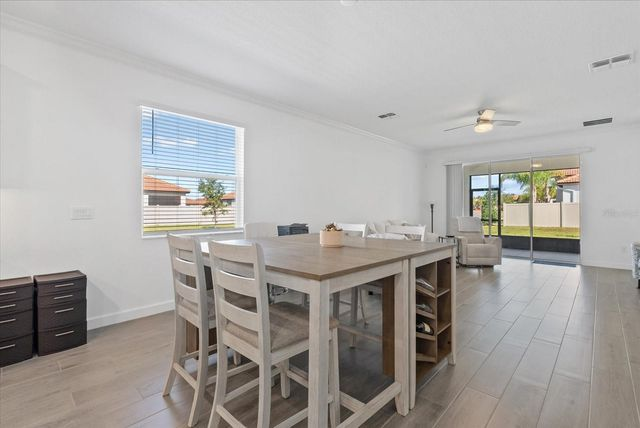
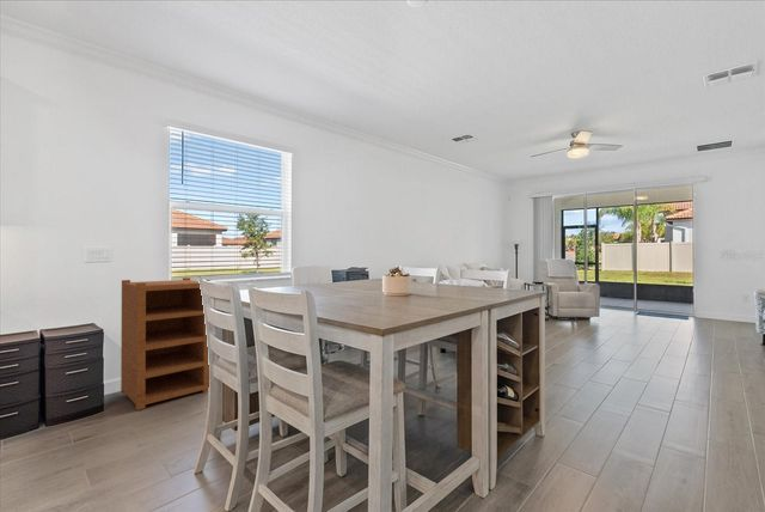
+ cupboard (165, 335)
